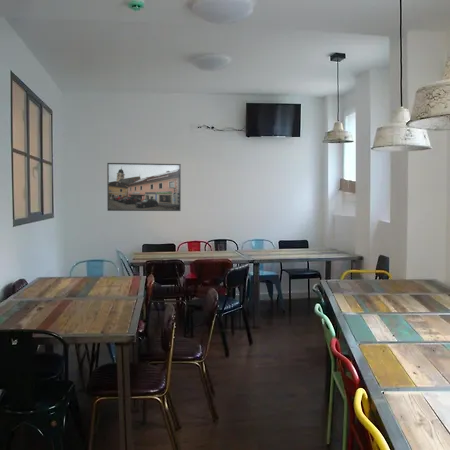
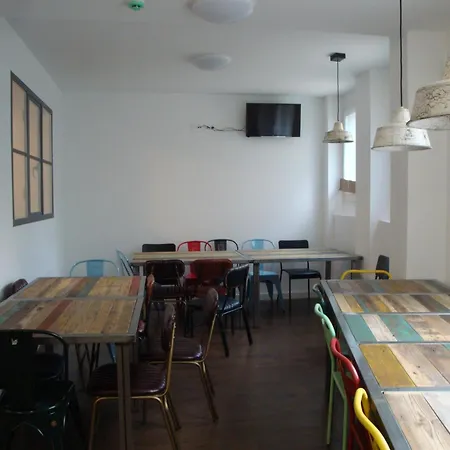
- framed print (144, 187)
